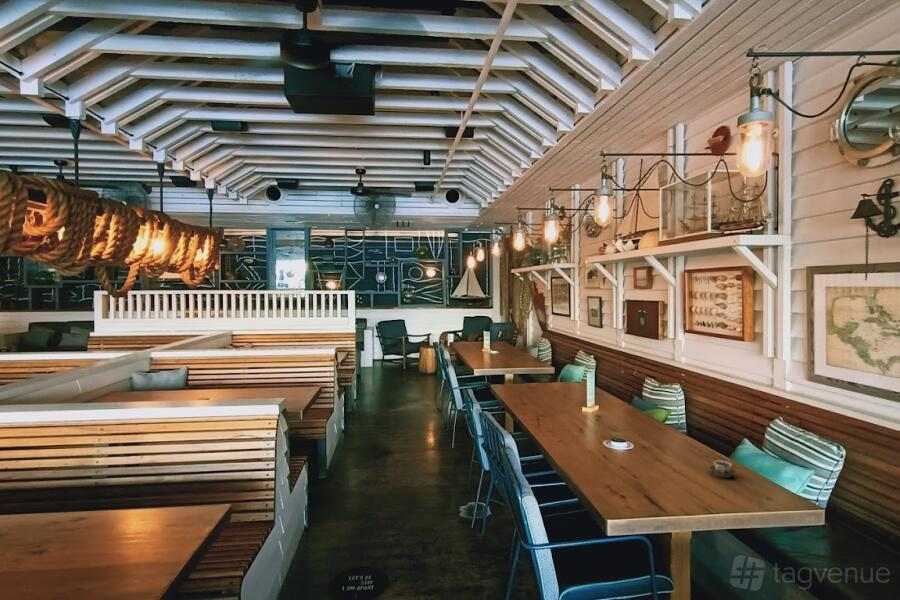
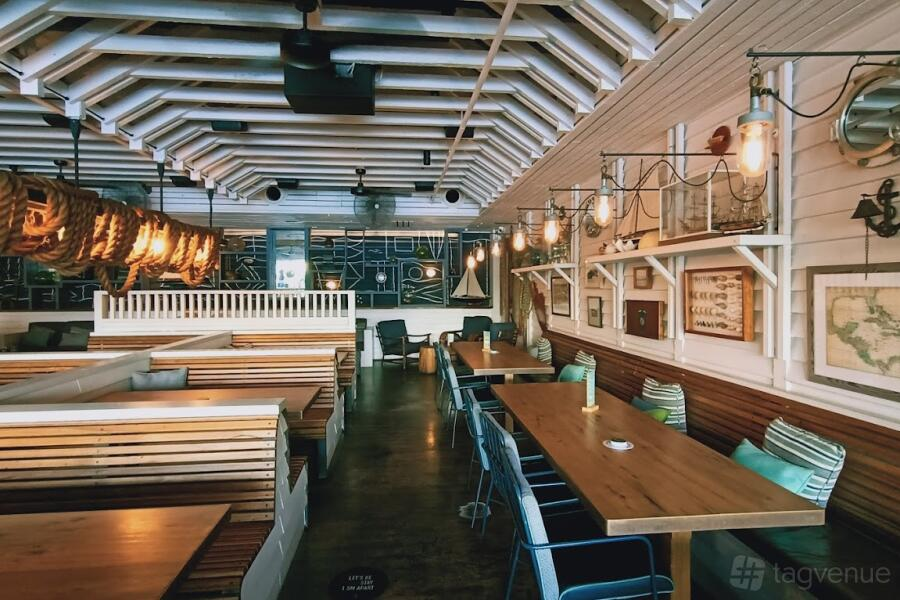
- cup (722, 468)
